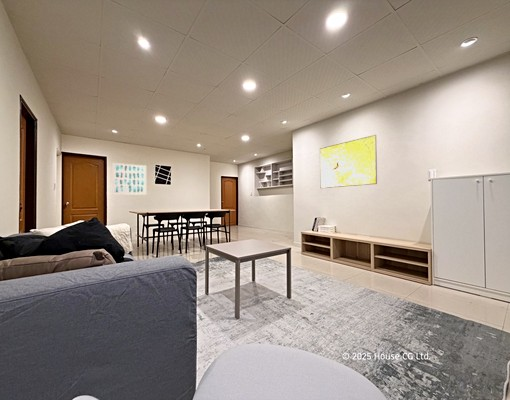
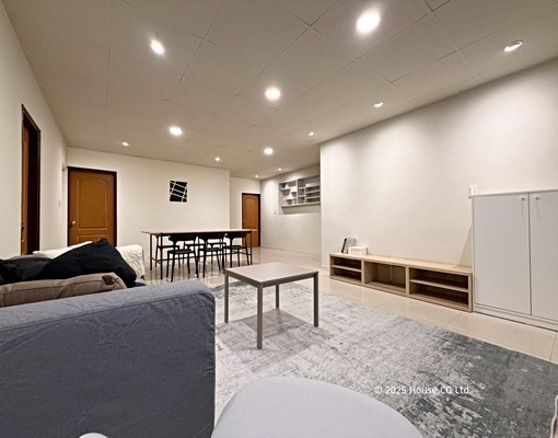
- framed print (345, 164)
- wall art (129, 179)
